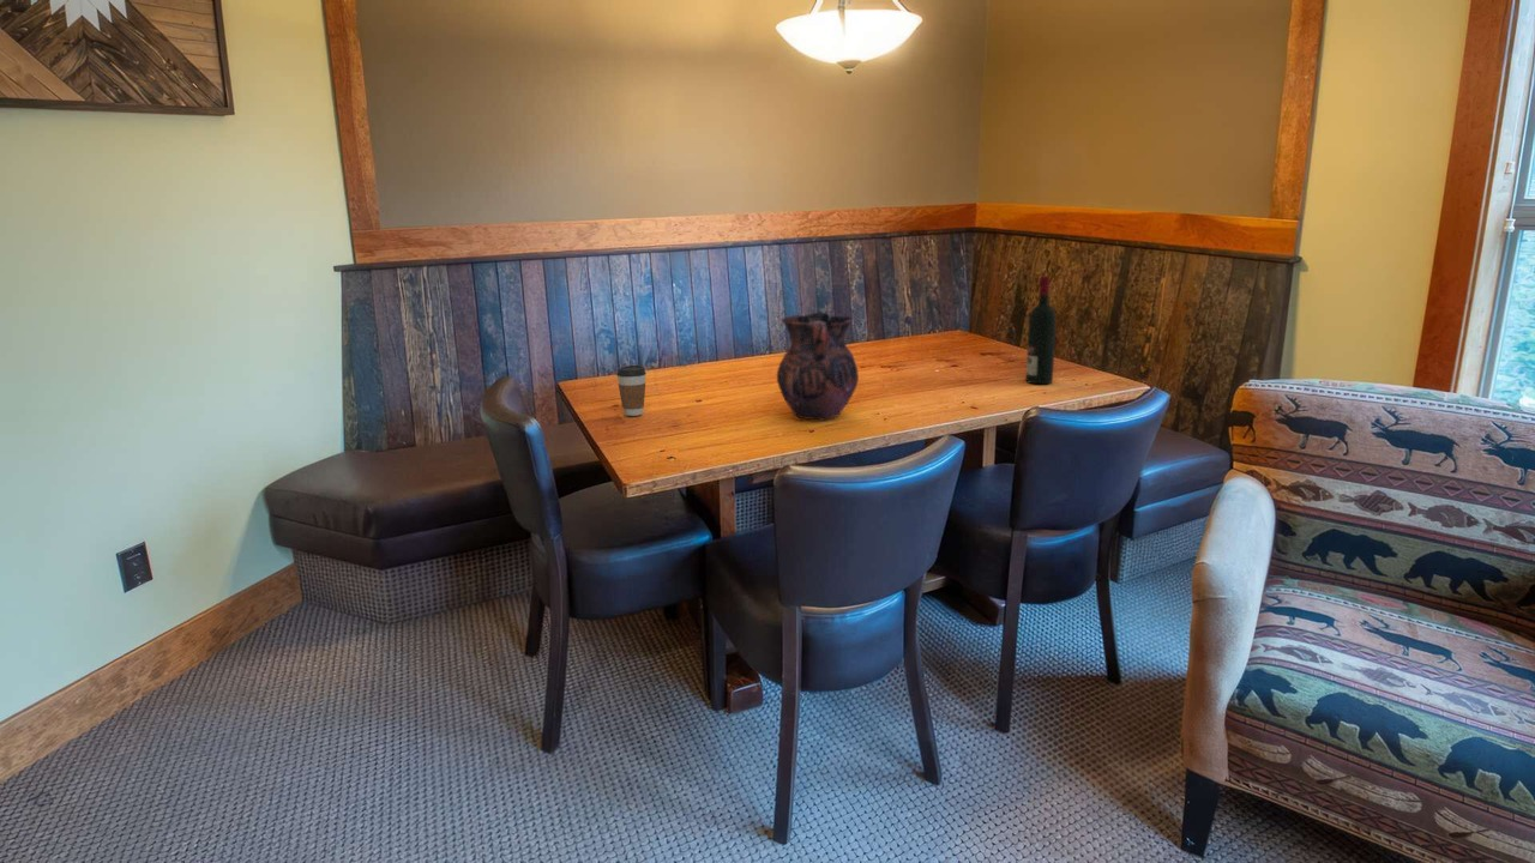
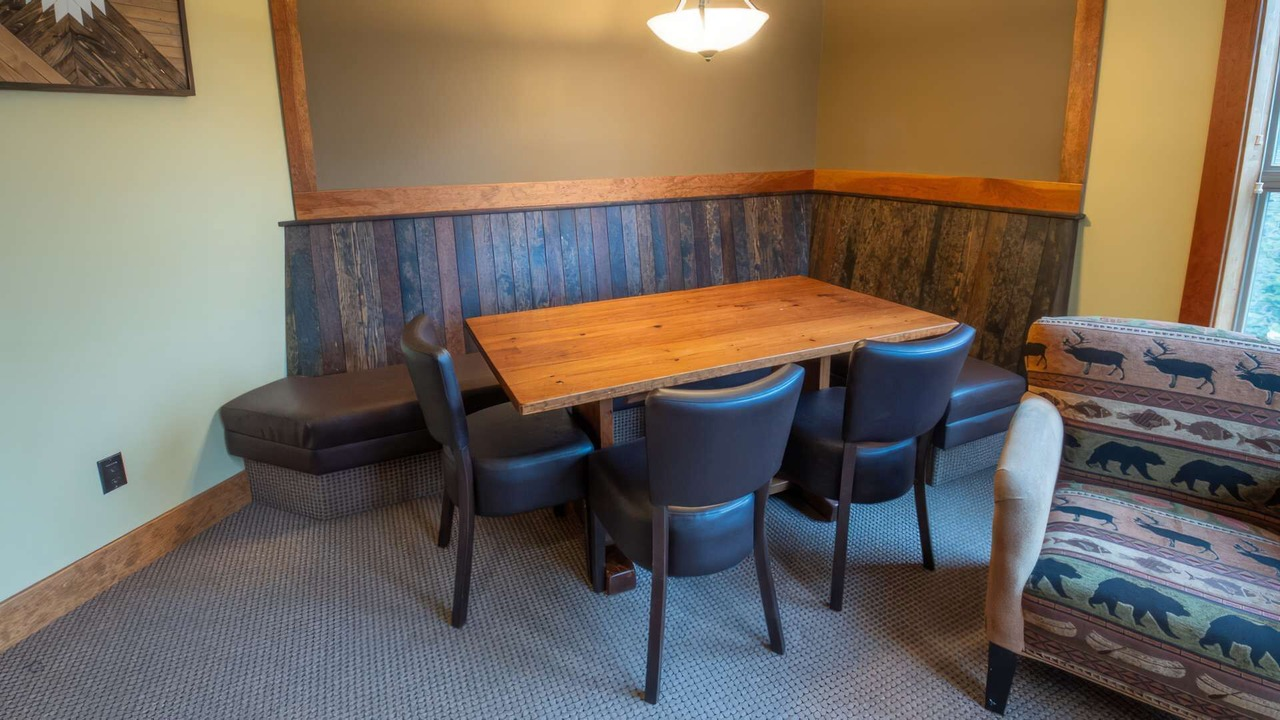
- alcohol (1041, 330)
- vase (818, 366)
- coffee cup (632, 391)
